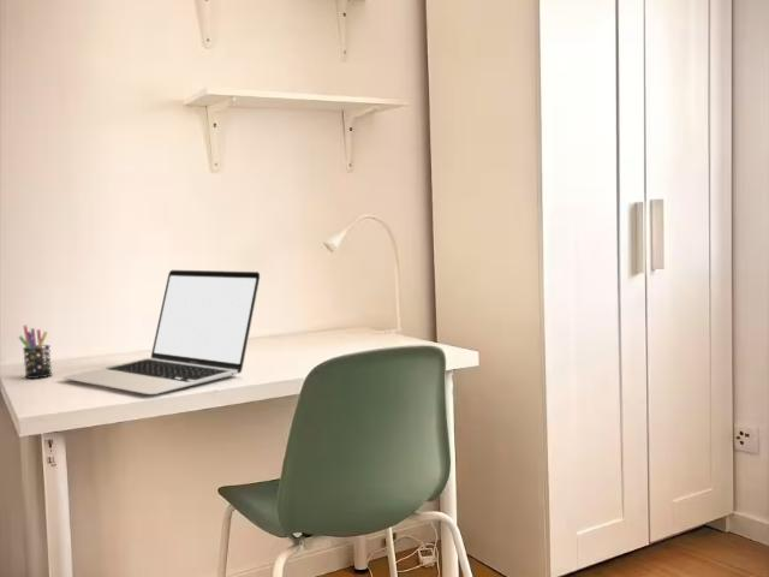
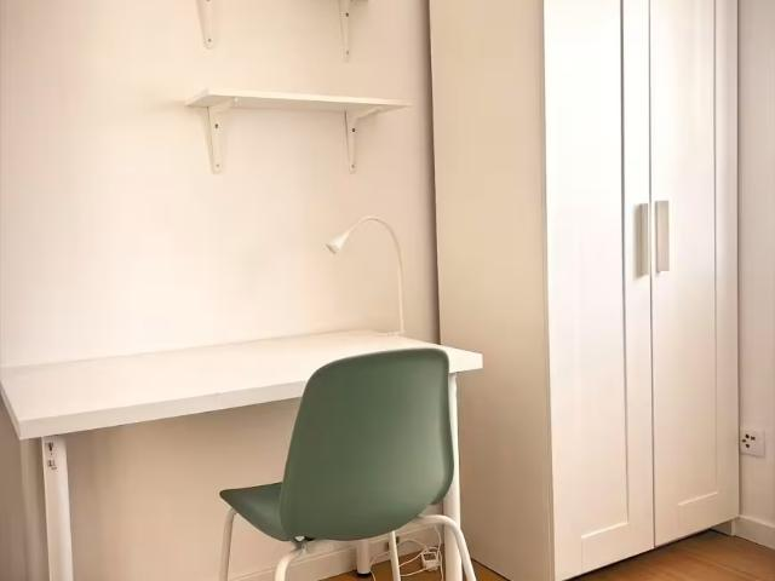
- laptop (161, 326)
- pen holder (32, 351)
